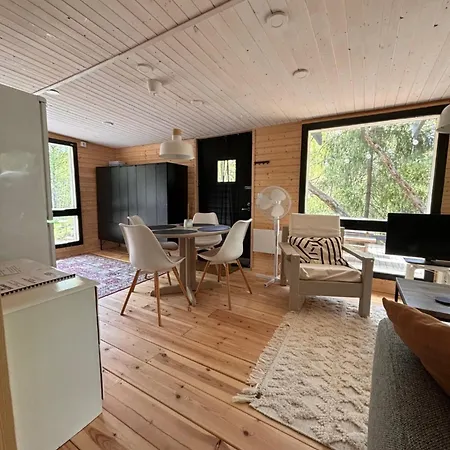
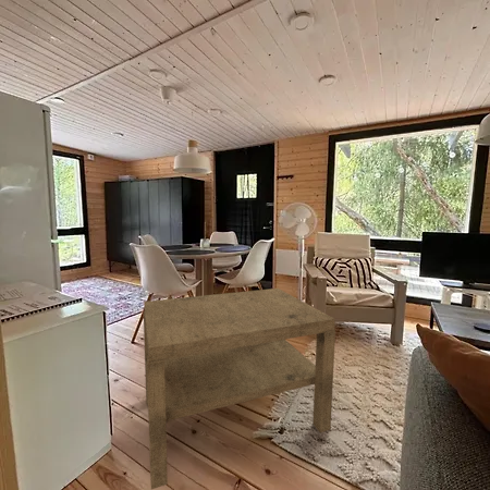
+ coffee table (231, 362)
